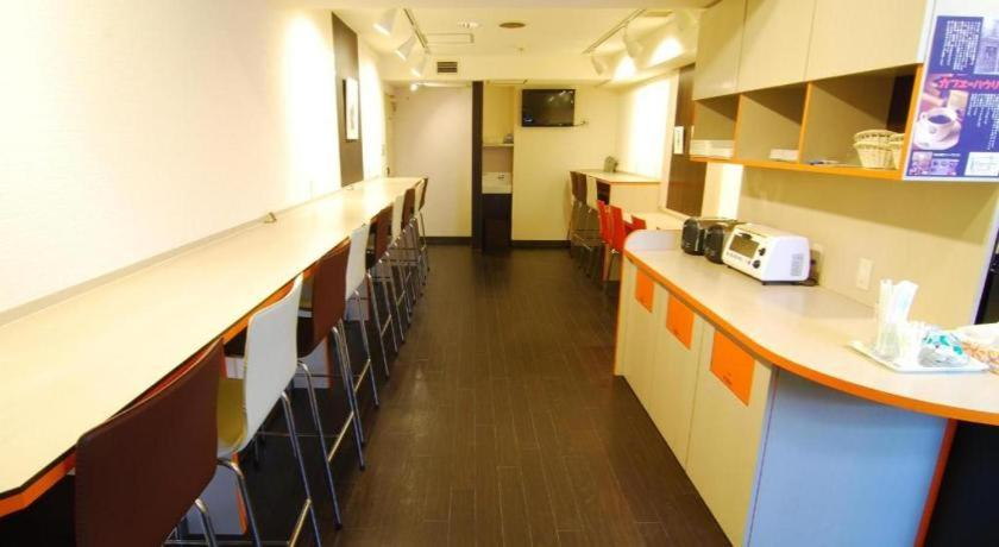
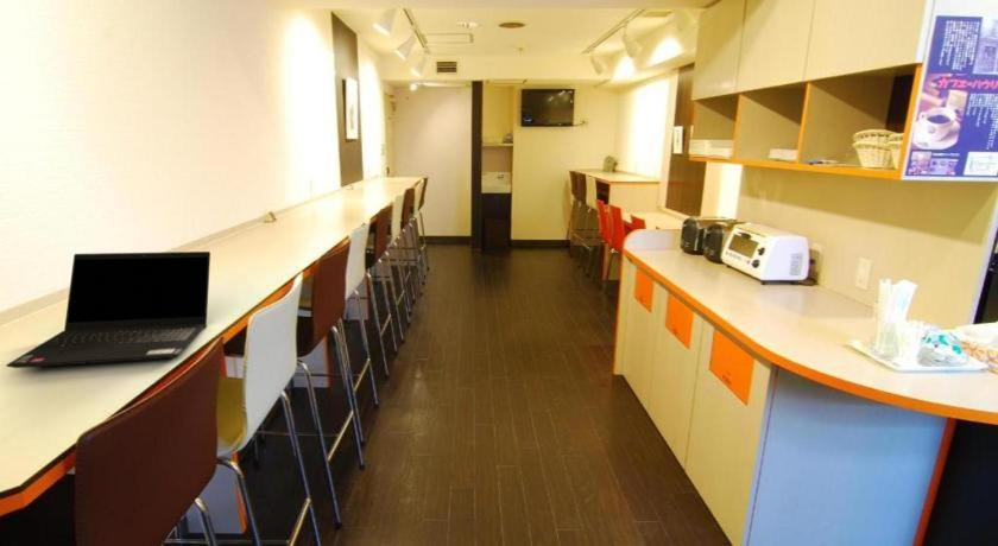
+ laptop computer (122, 303)
